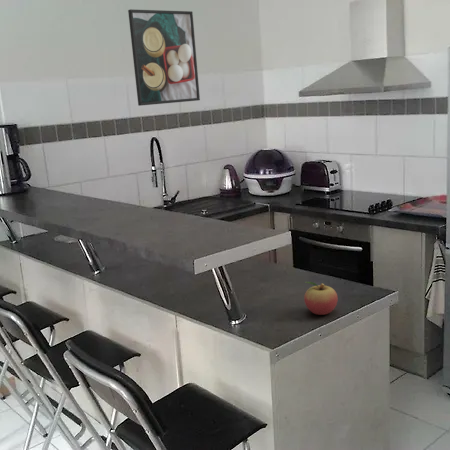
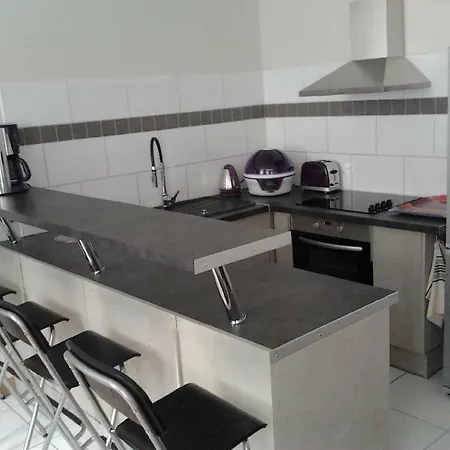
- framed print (165, 57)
- fruit (320, 296)
